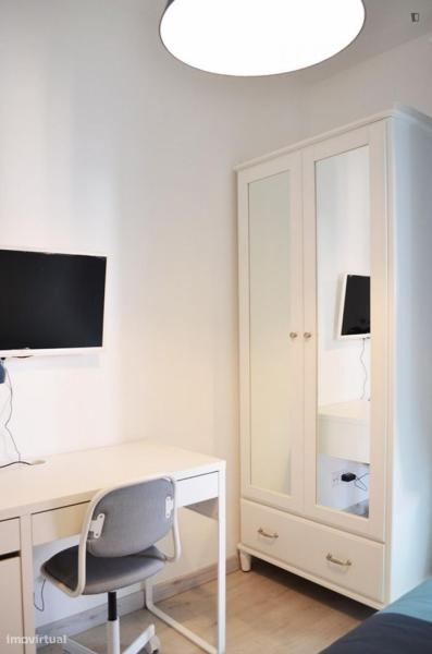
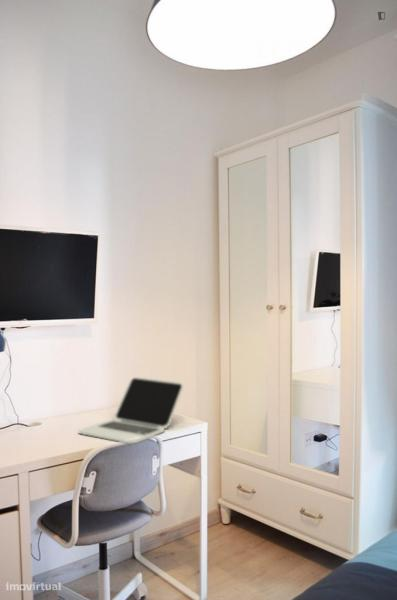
+ laptop (132, 406)
